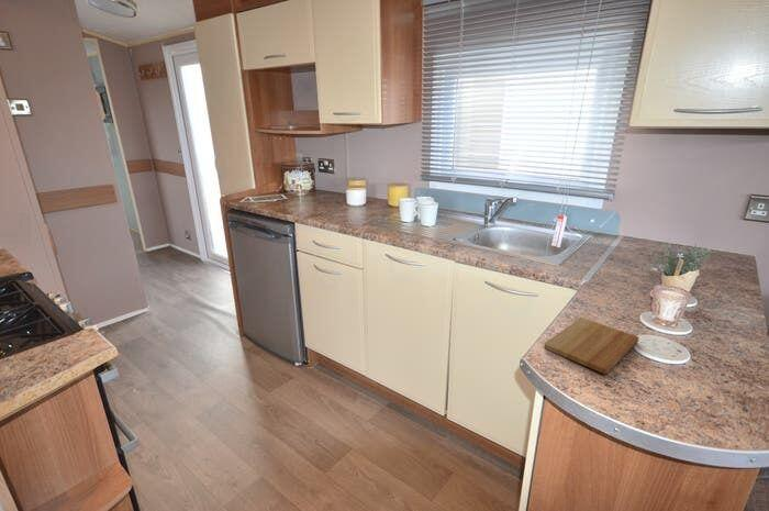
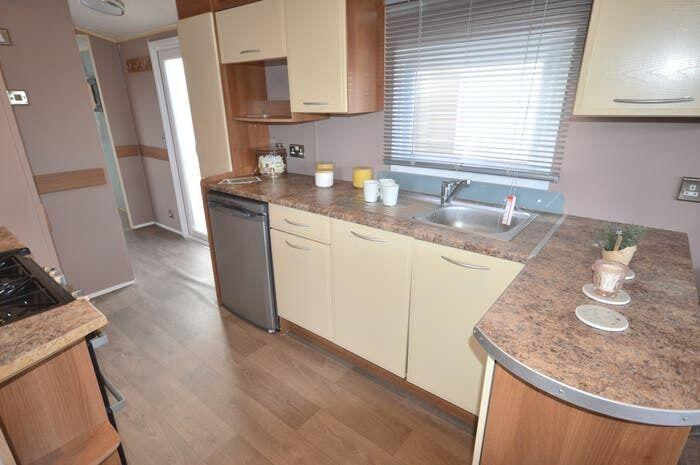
- cutting board (592, 342)
